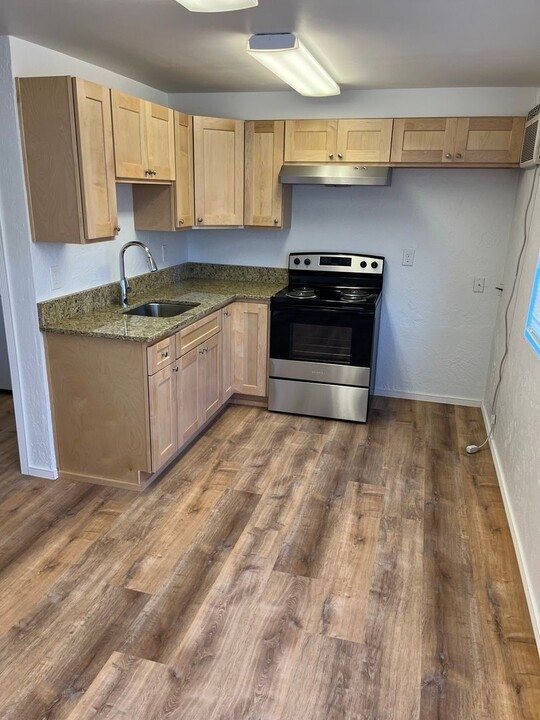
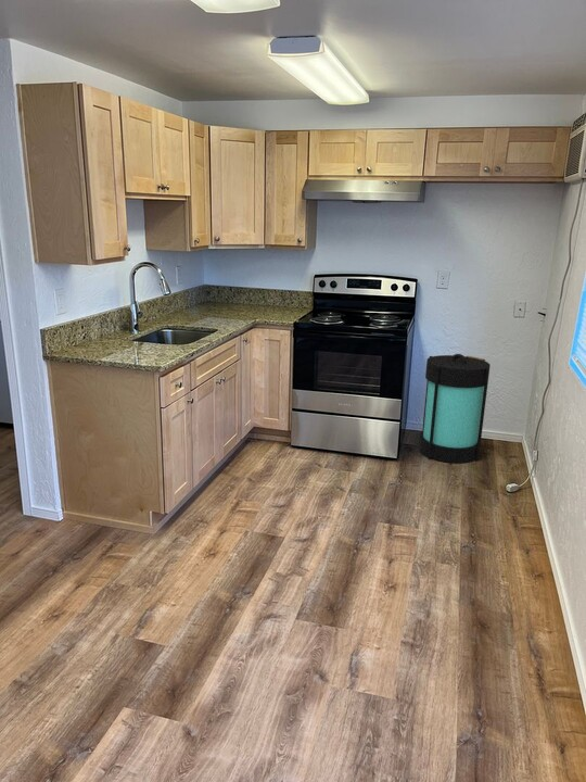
+ lantern (454, 403)
